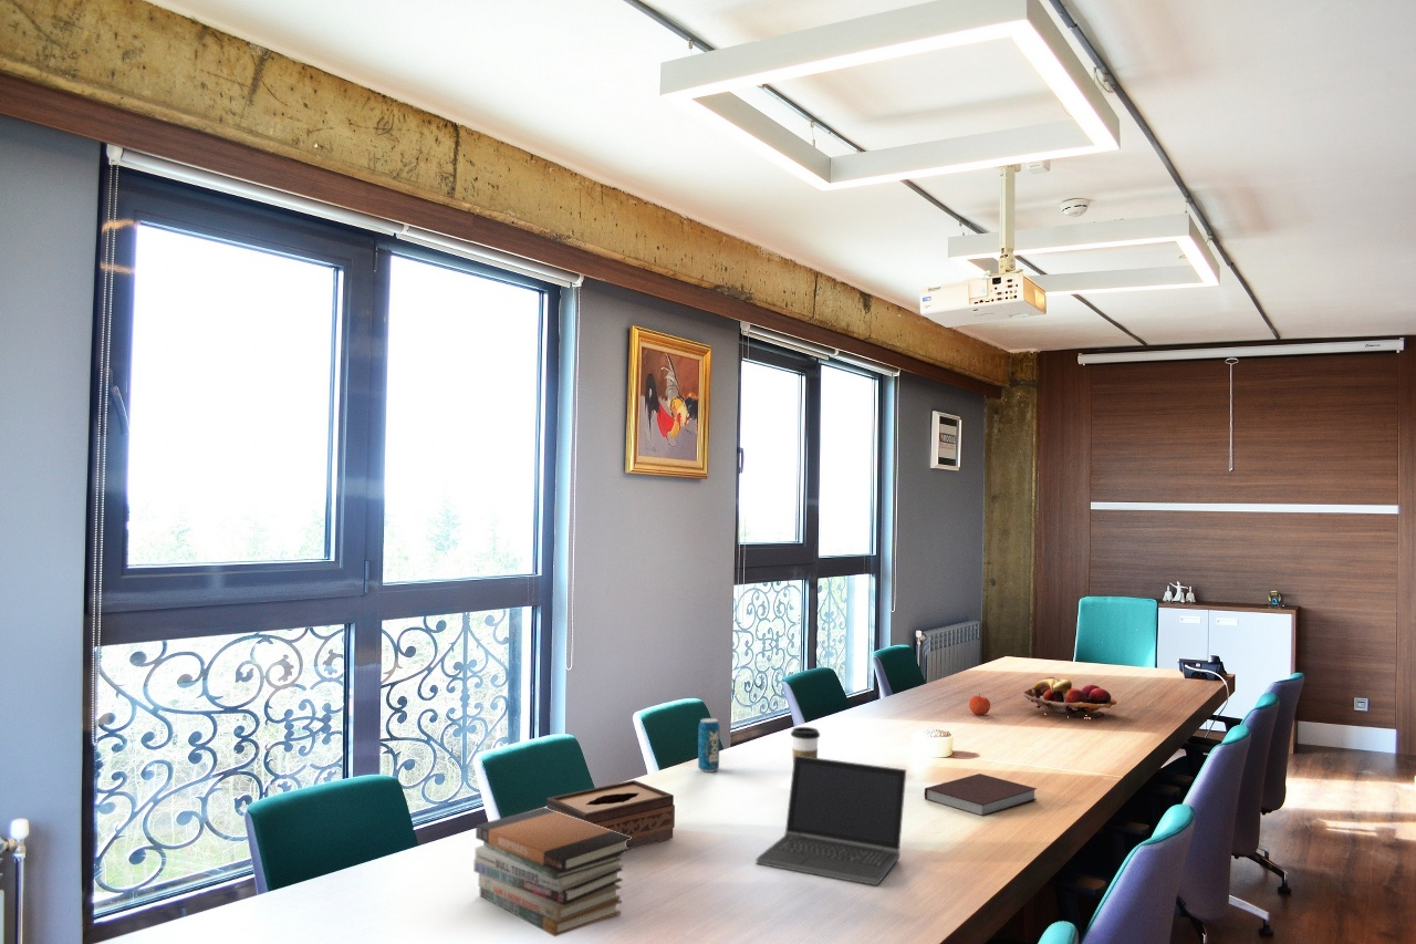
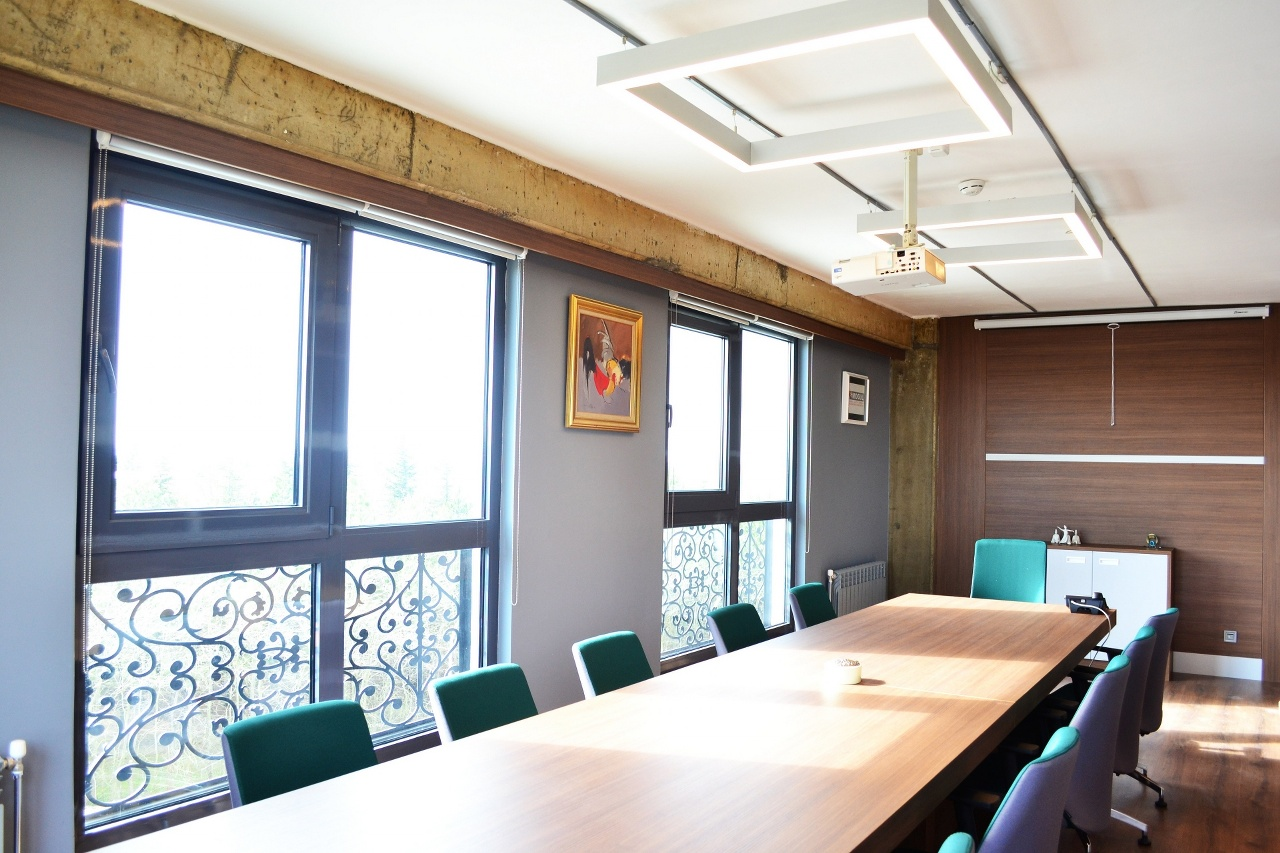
- laptop computer (832, 816)
- coffee cup (804, 756)
- beverage can (708, 745)
- book stack (550, 867)
- notebook (980, 793)
- fruit basket (1068, 696)
- apple (979, 704)
- tissue box (610, 818)
